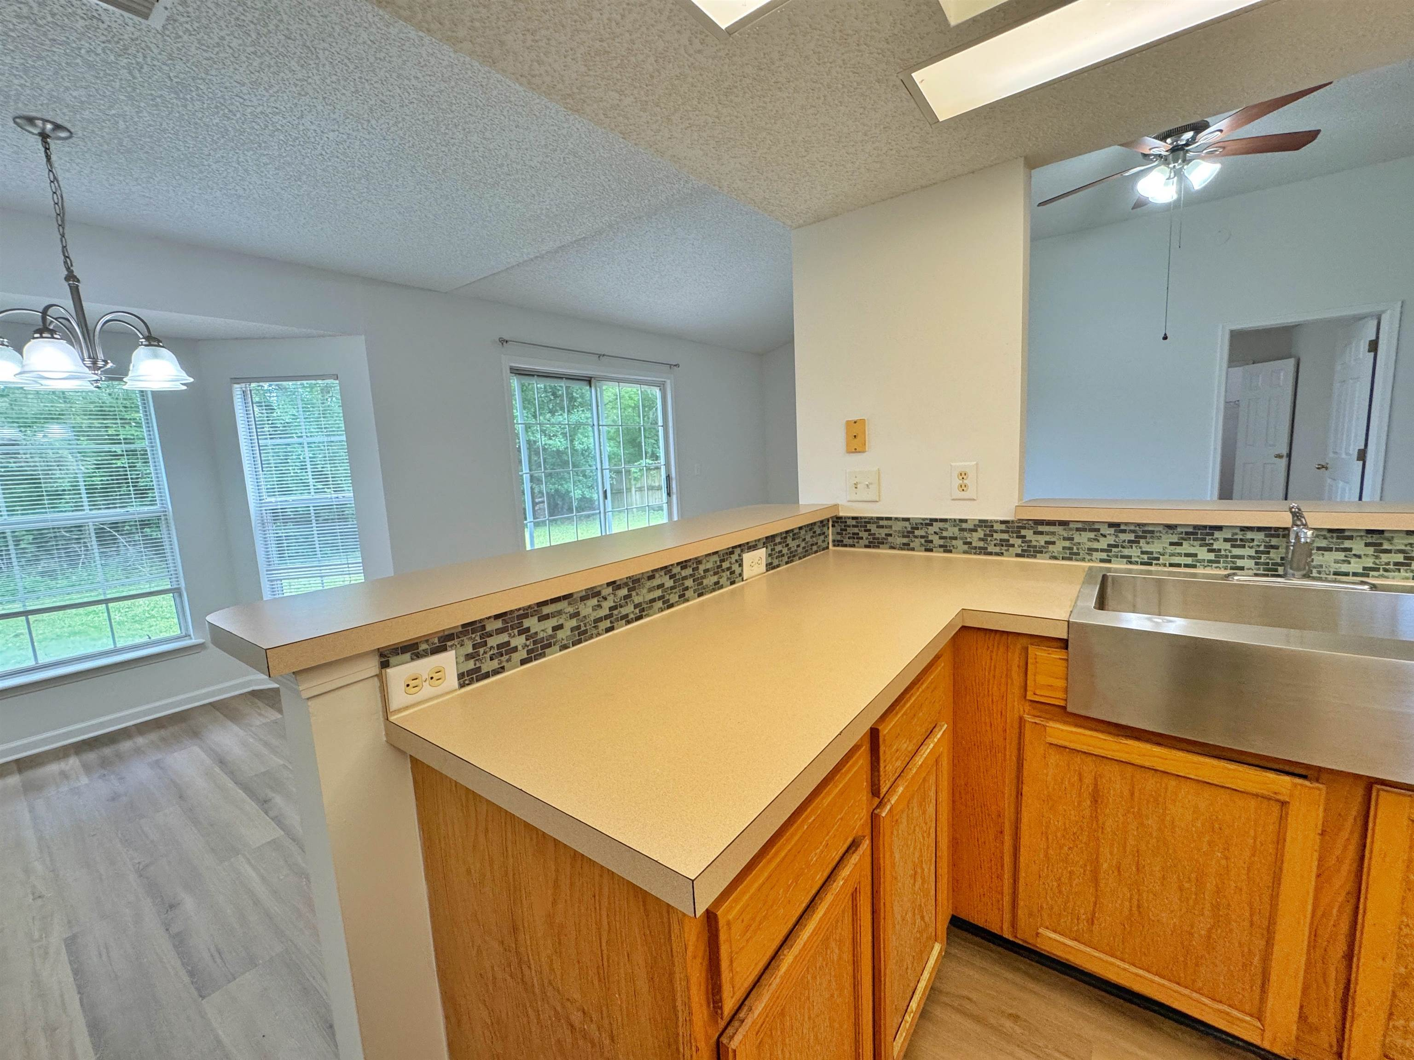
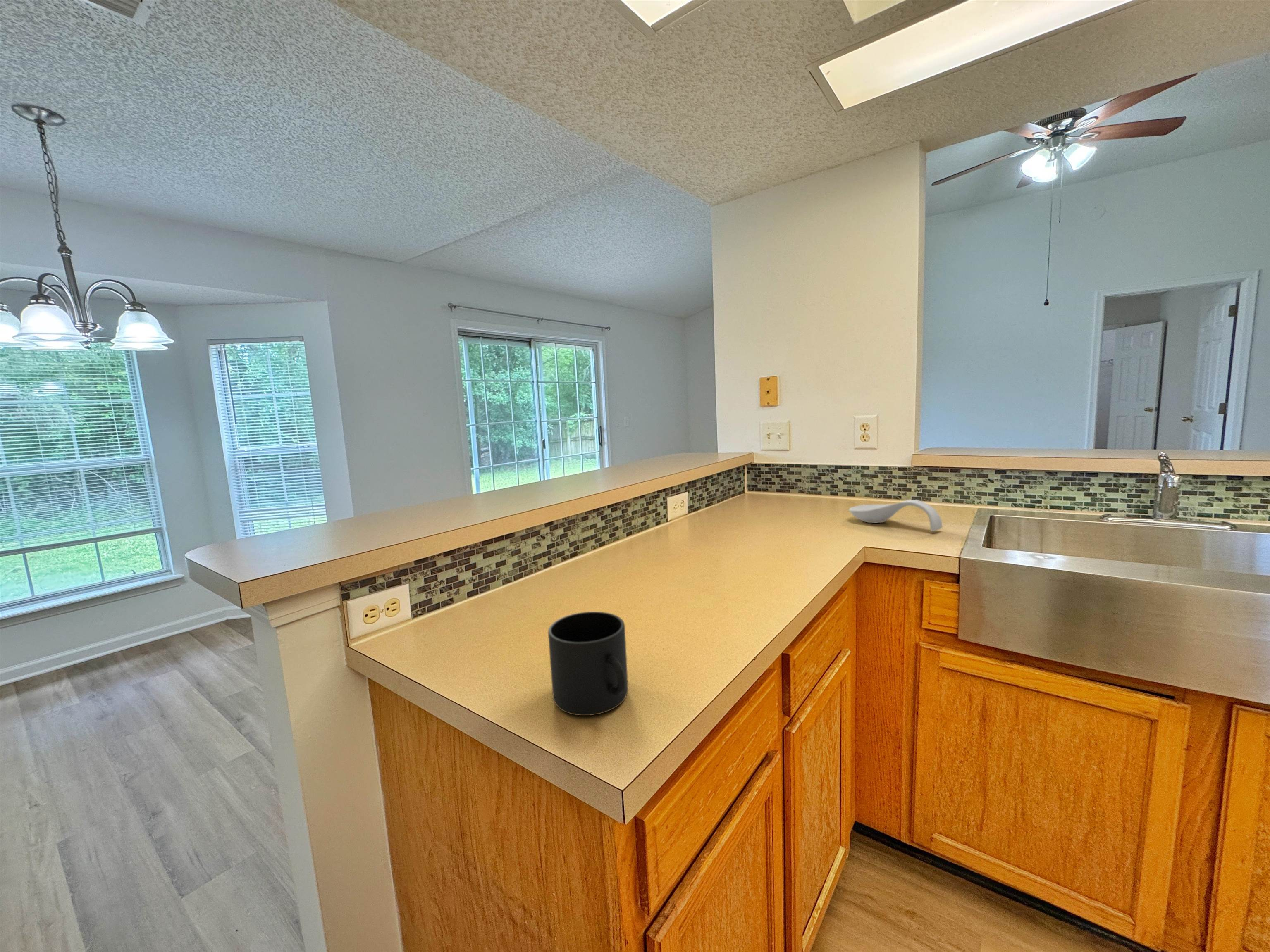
+ mug (594, 664)
+ spoon rest (893, 511)
